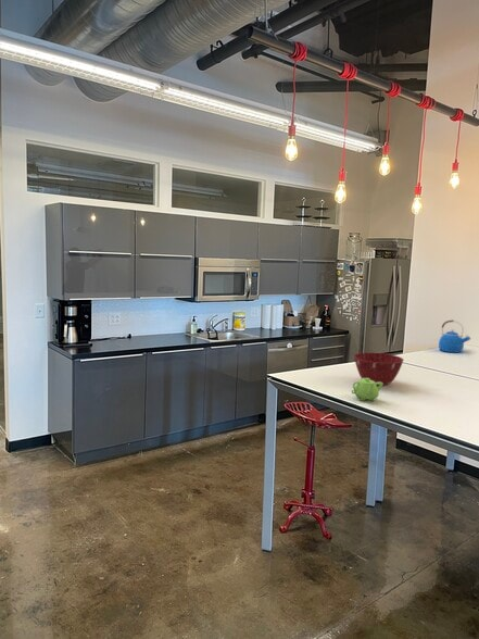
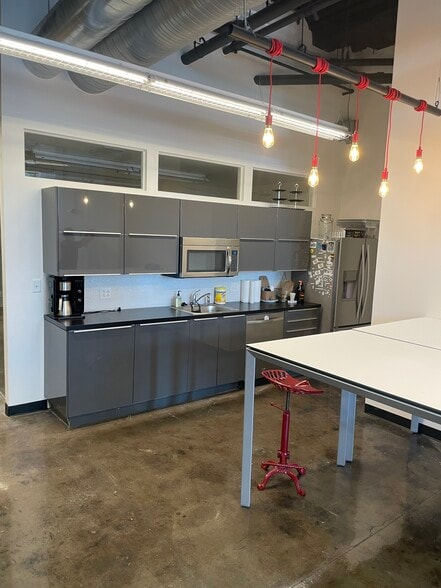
- kettle (454, 336)
- teapot (367, 388)
- mixing bowl (377, 369)
